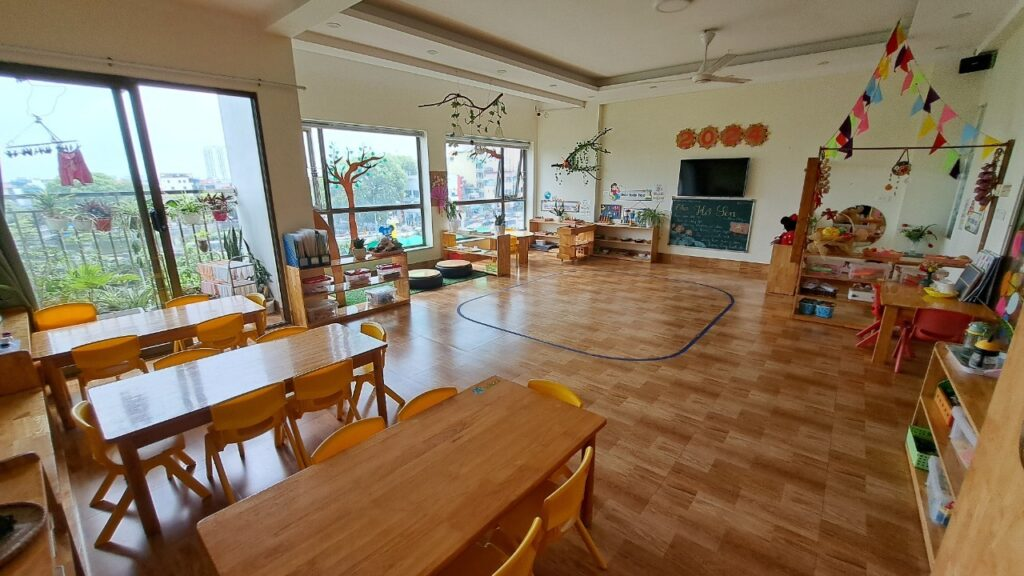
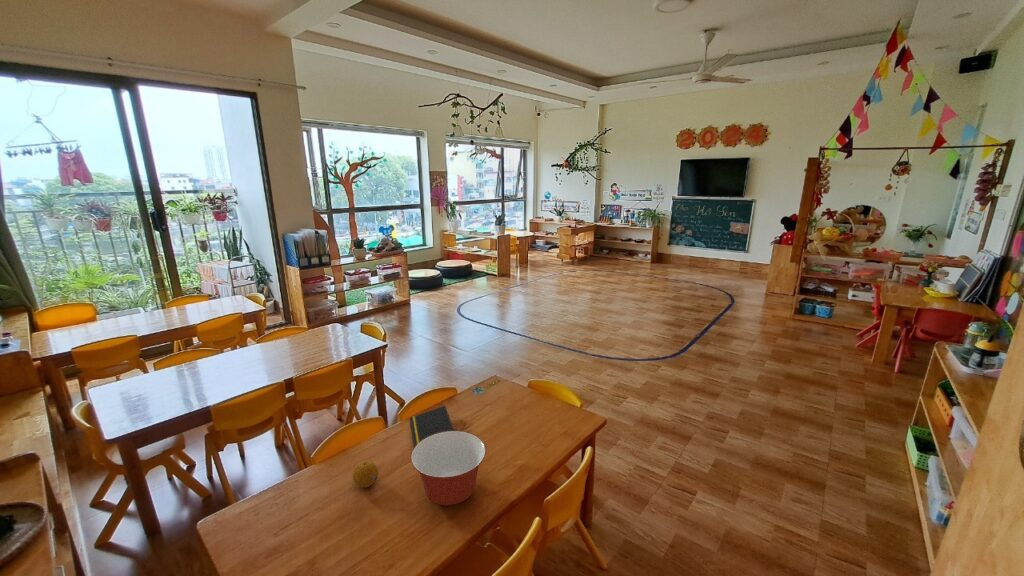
+ mixing bowl (449, 472)
+ fruit (365, 473)
+ notepad (431, 426)
